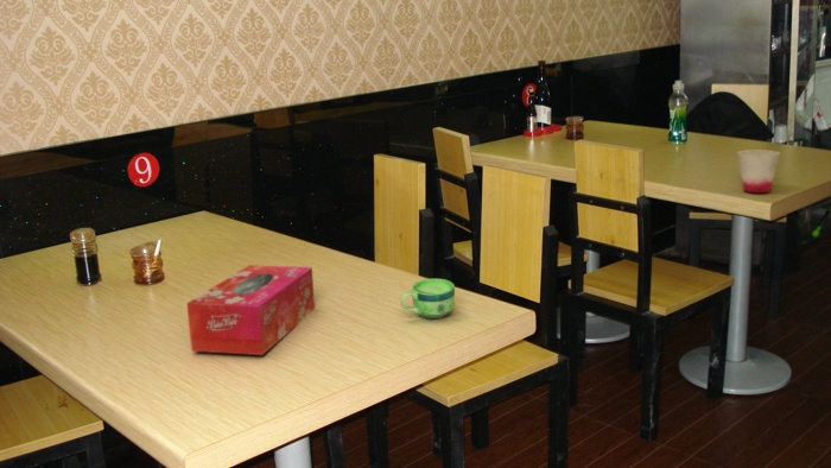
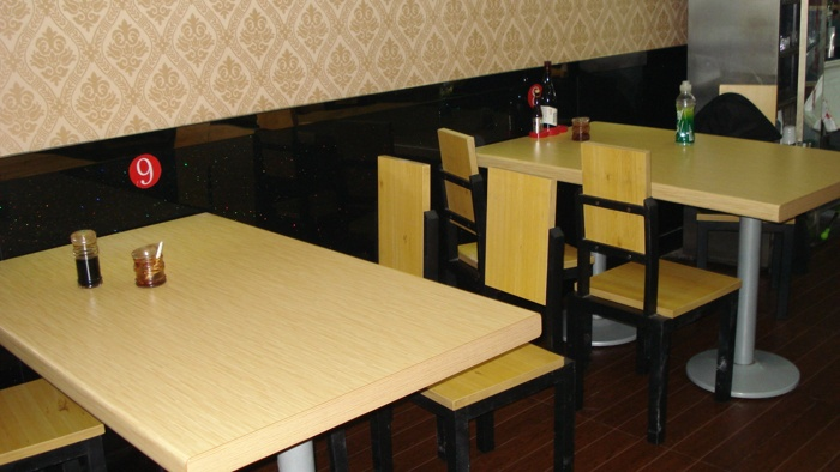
- cup (757, 171)
- tissue box (254, 306)
- cup (427, 301)
